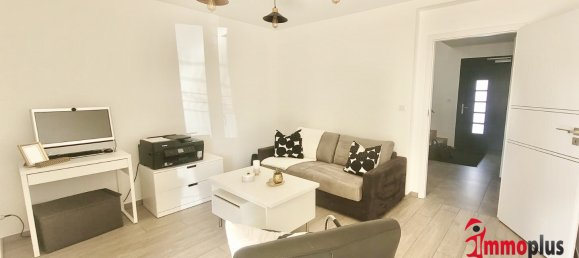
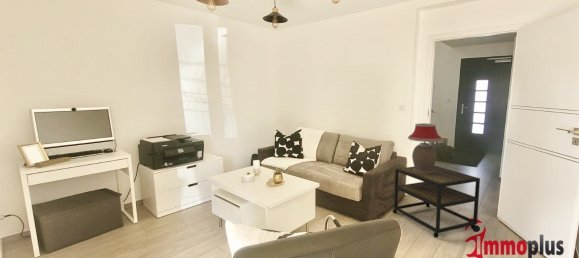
+ table lamp (424, 148)
+ side table (432, 196)
